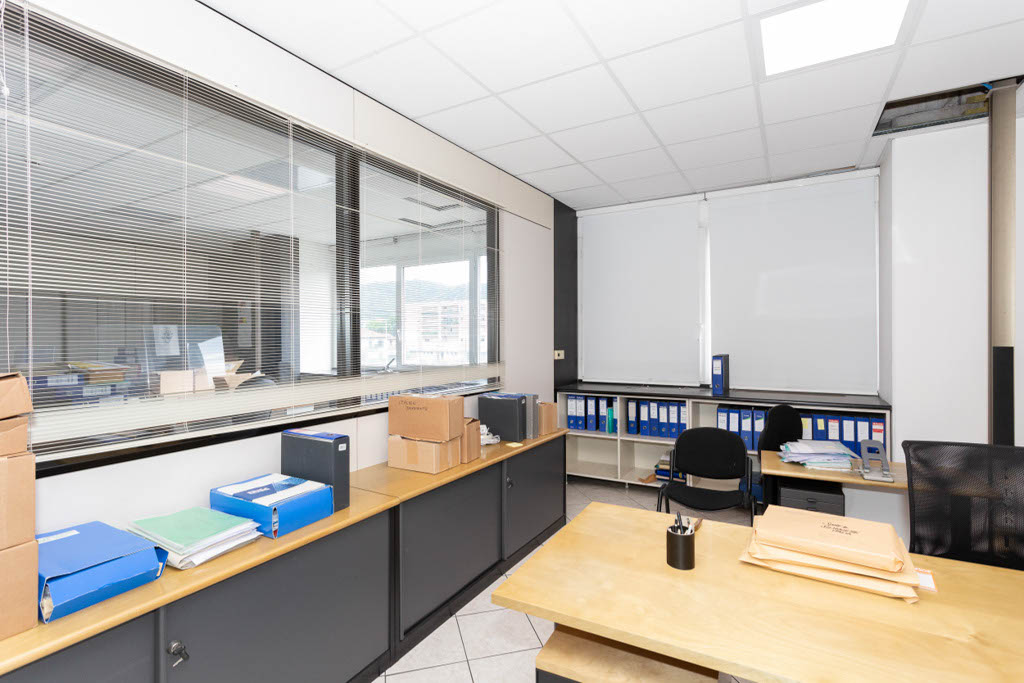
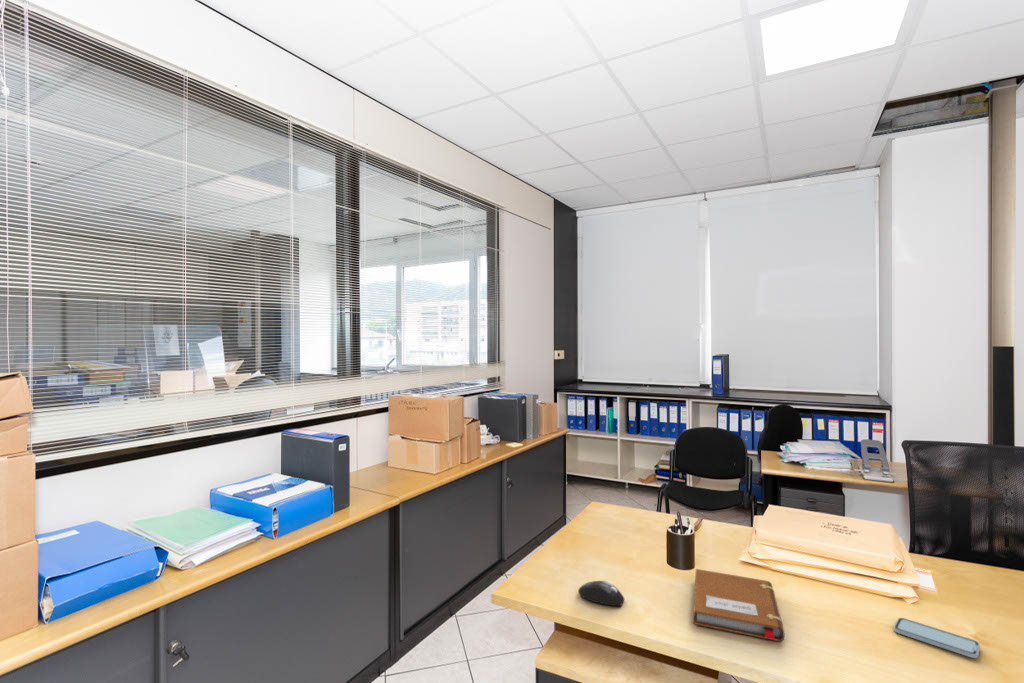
+ notebook (735, 602)
+ smartphone (935, 636)
+ mouse (600, 590)
